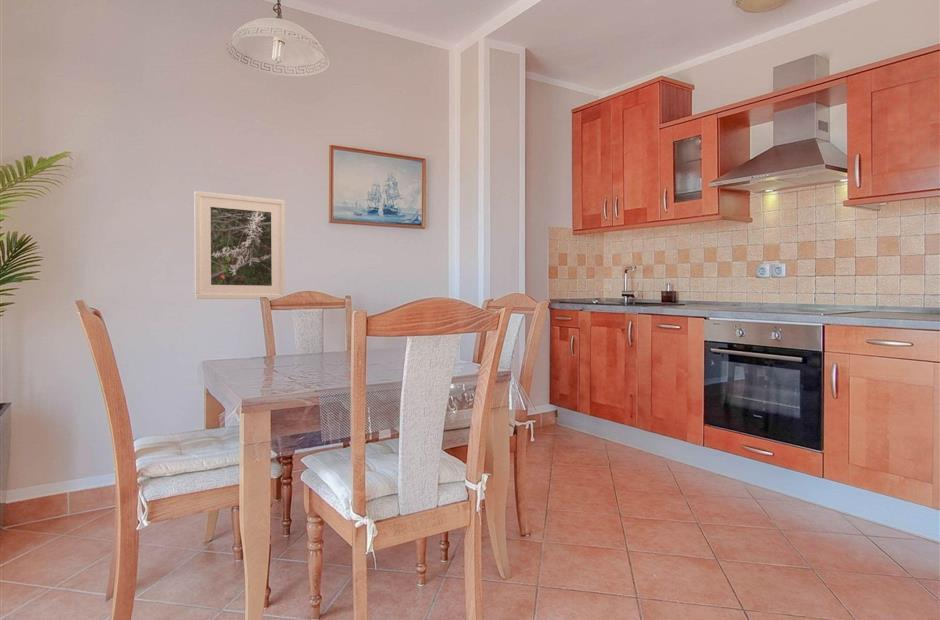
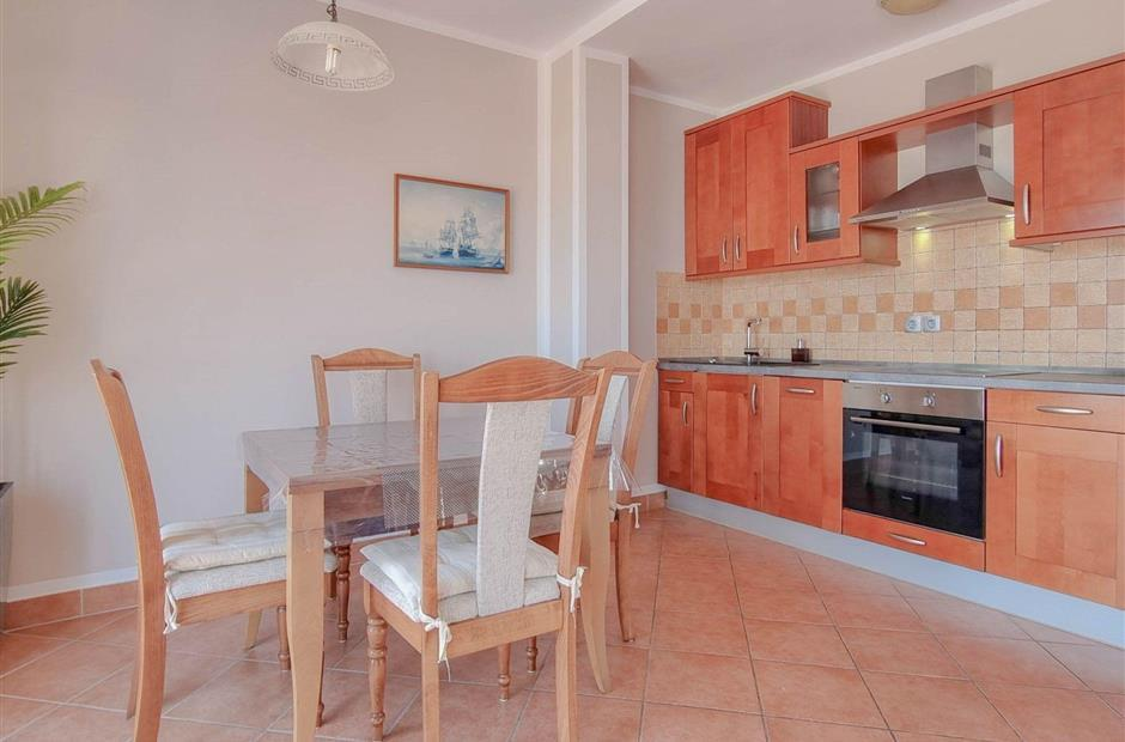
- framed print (241, 247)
